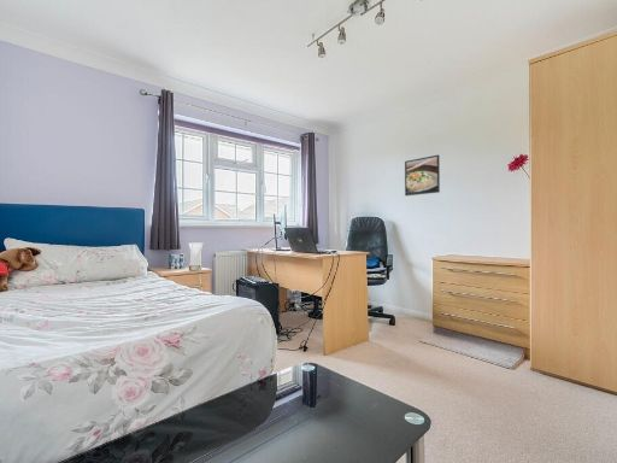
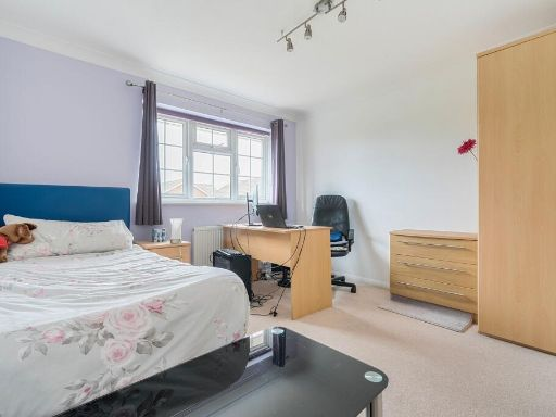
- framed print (421, 176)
